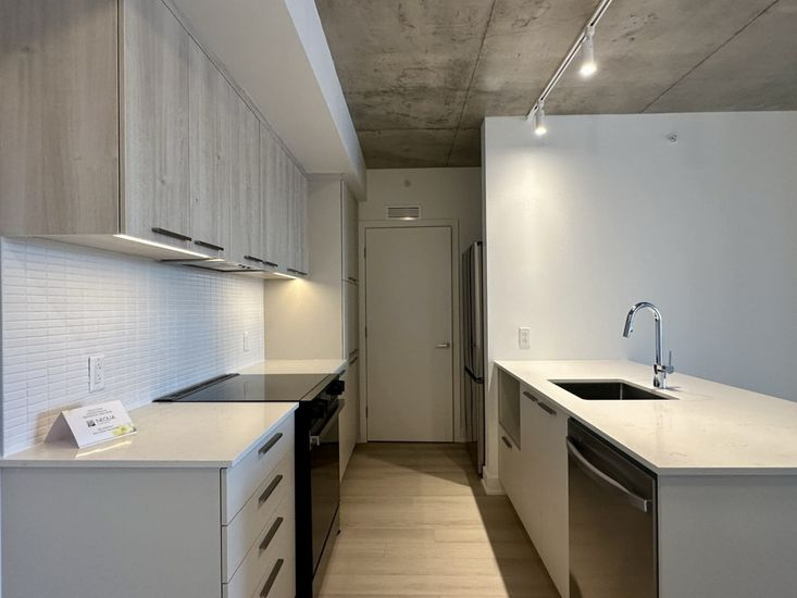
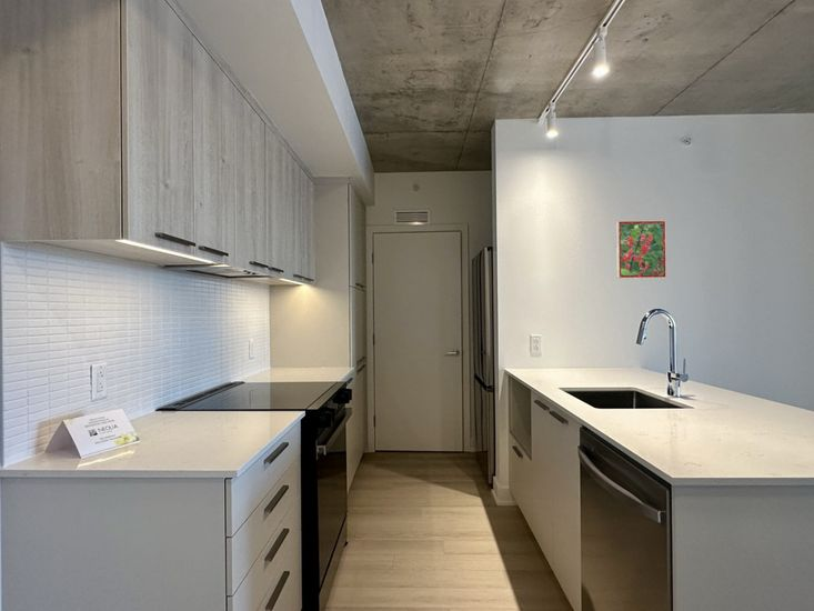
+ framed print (641, 249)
